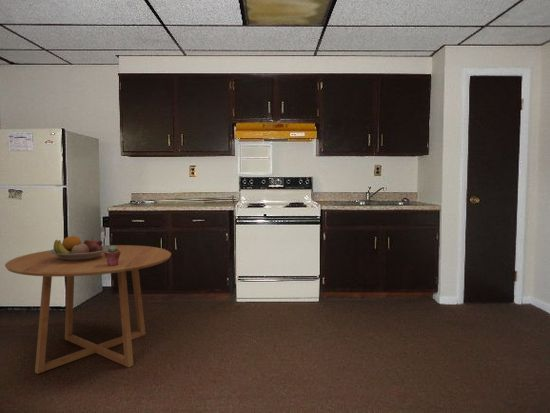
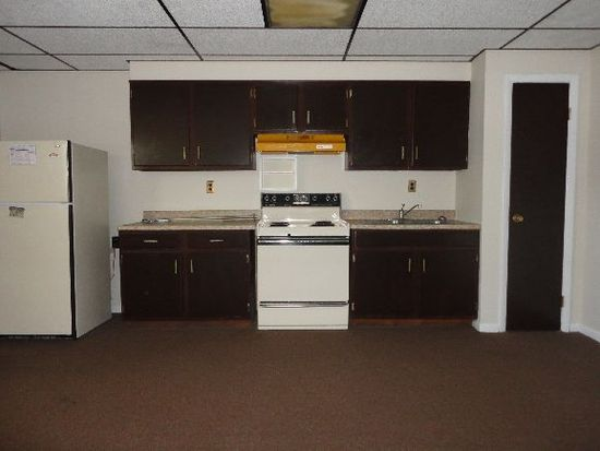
- dining table (73, 298)
- potted succulent (112, 254)
- fruit bowl (80, 246)
